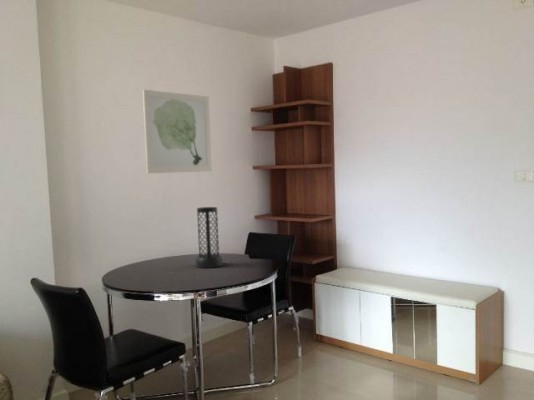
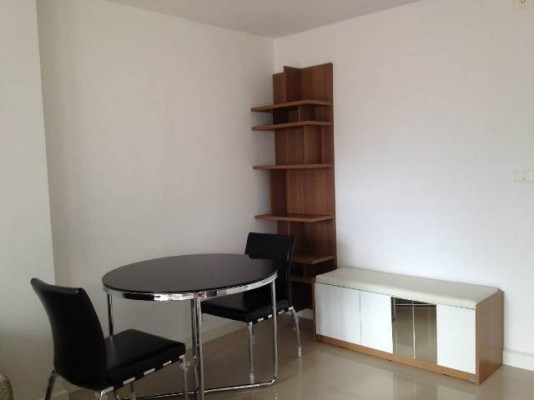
- wall art (179, 133)
- vase (208, 236)
